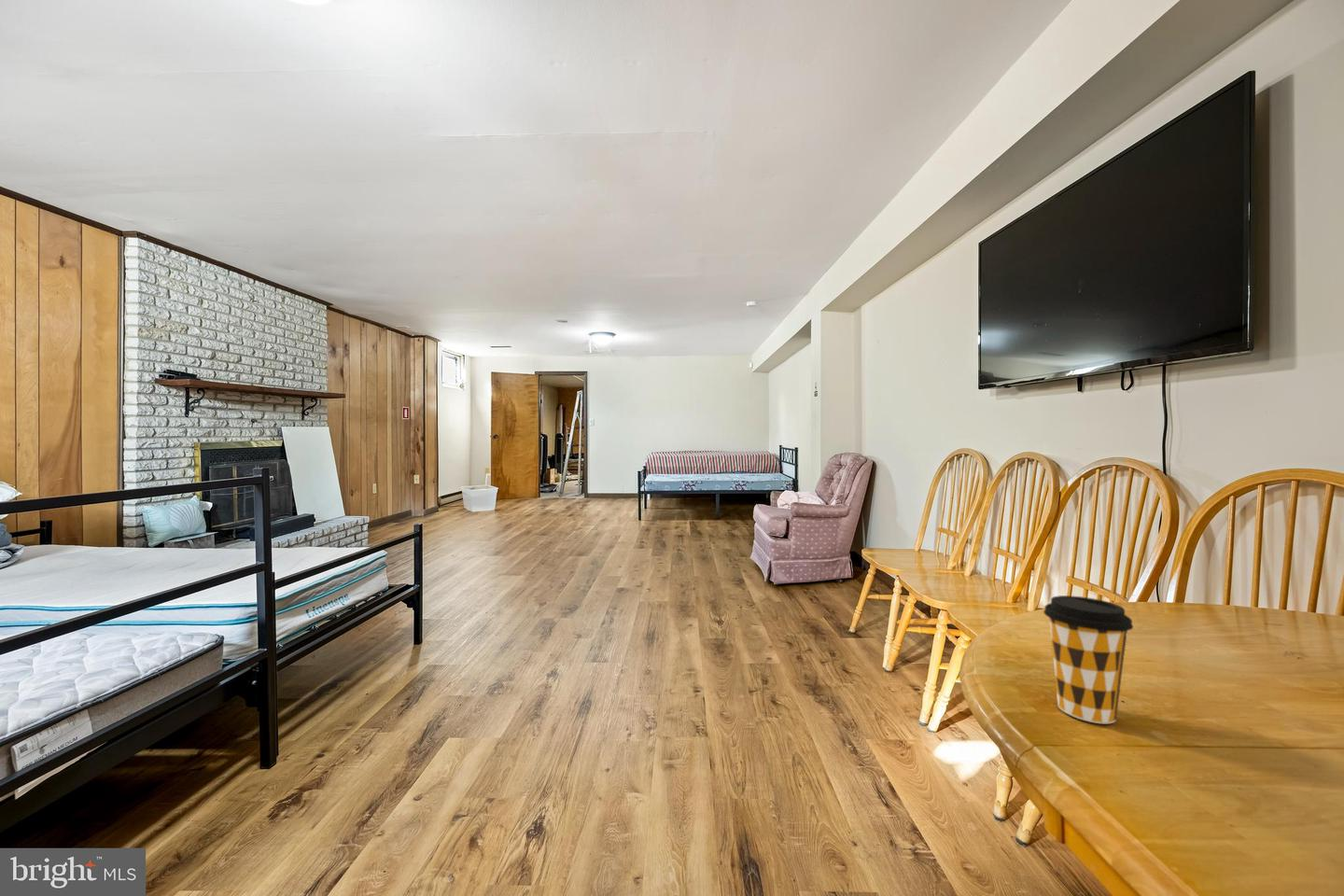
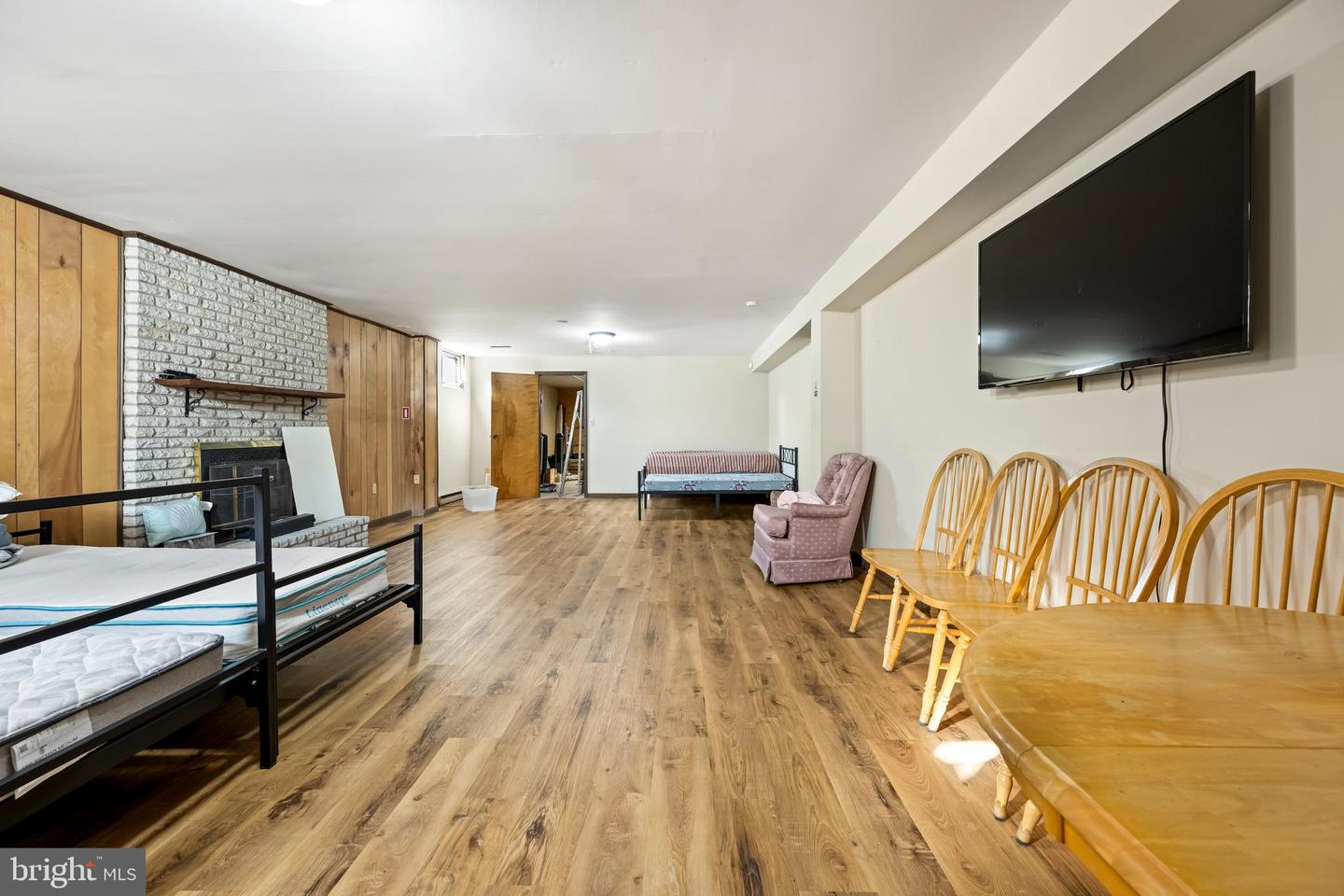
- coffee cup (1085, 657)
